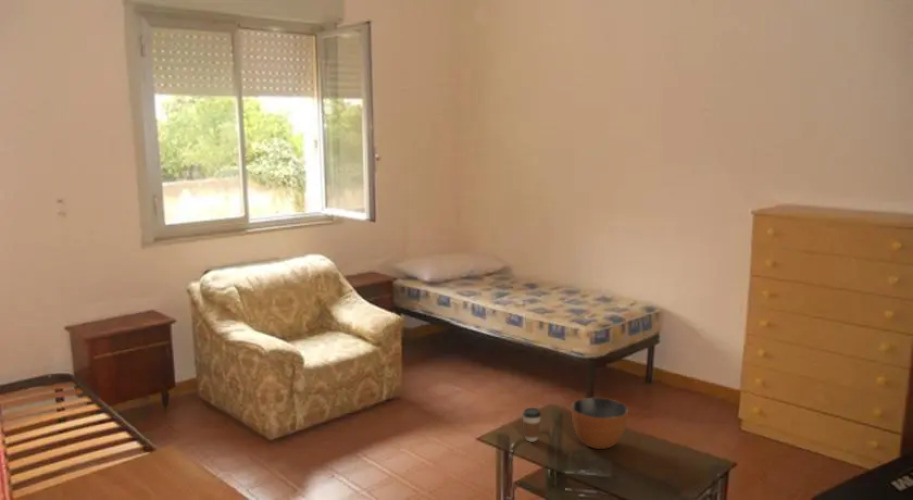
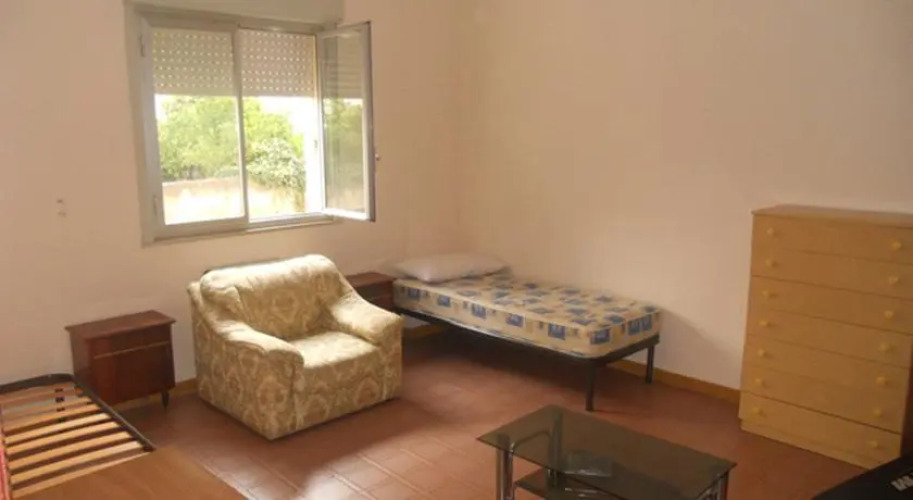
- bowl (599, 426)
- coffee cup (531, 425)
